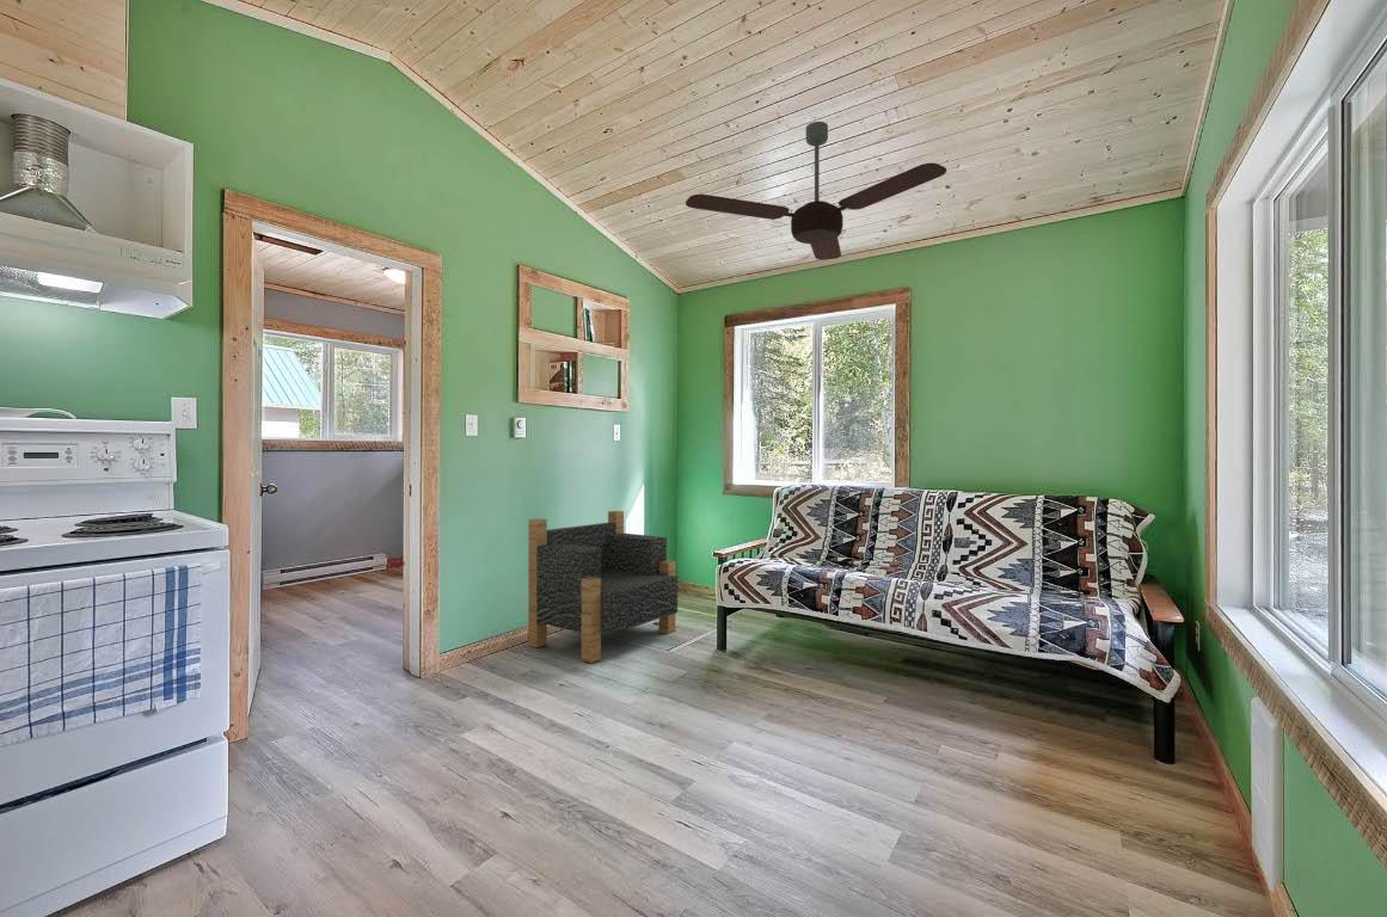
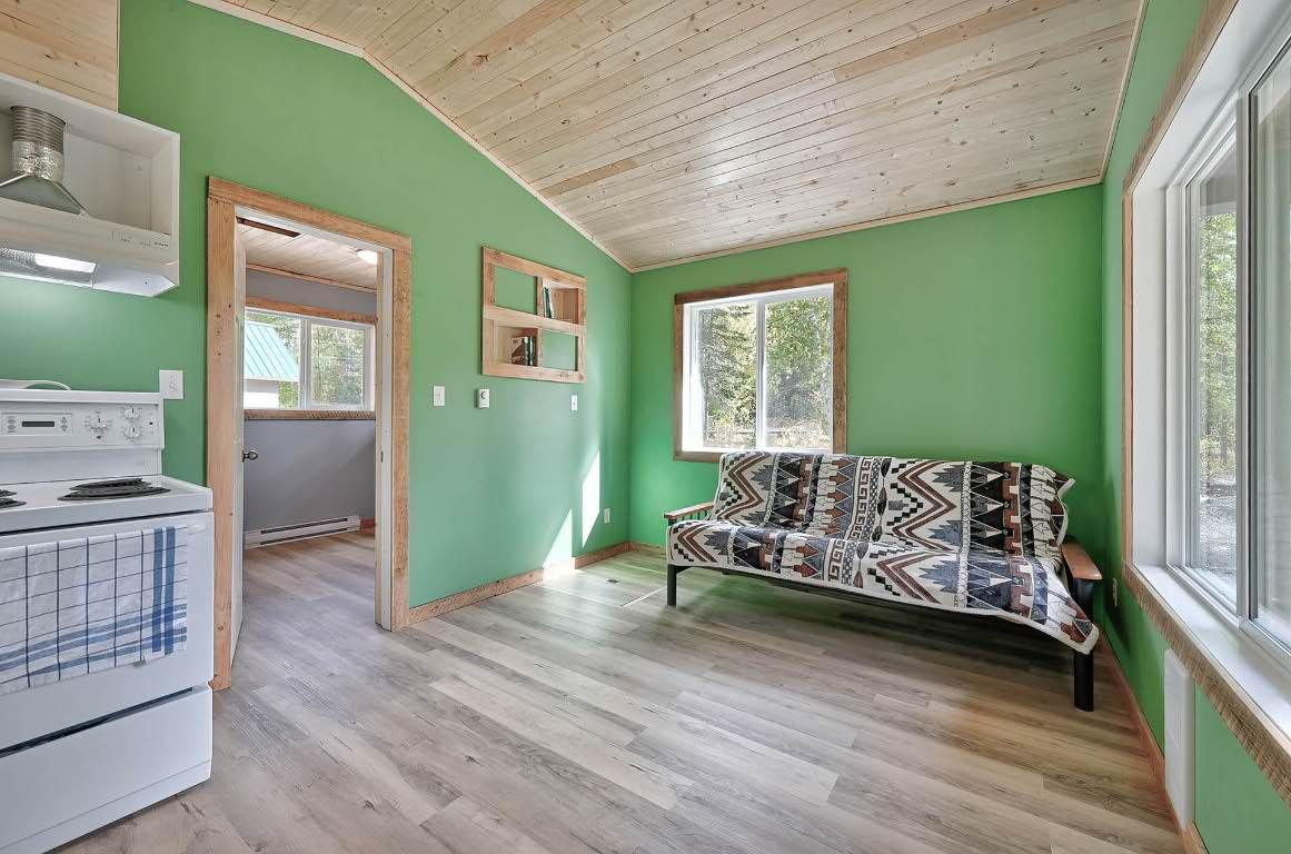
- ceiling fan (815, 190)
- ottoman (608, 578)
